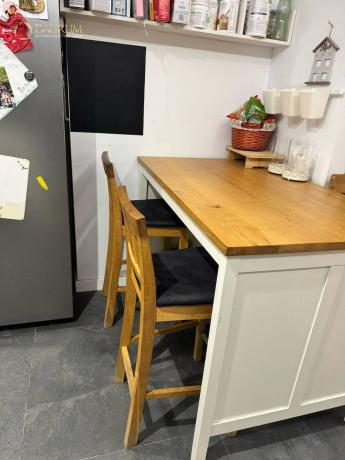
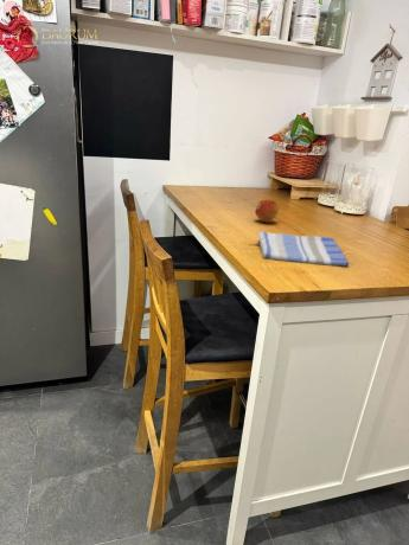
+ dish towel (300, 248)
+ fruit (266, 211)
